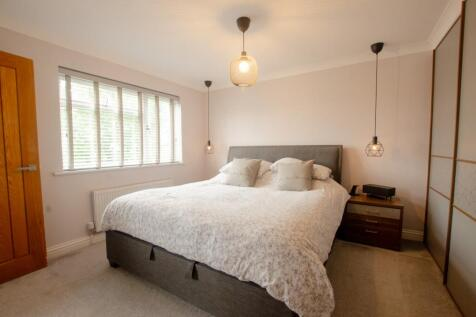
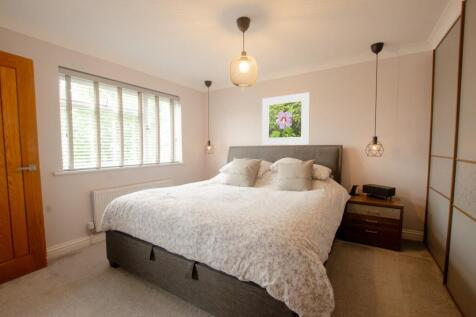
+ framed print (284, 120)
